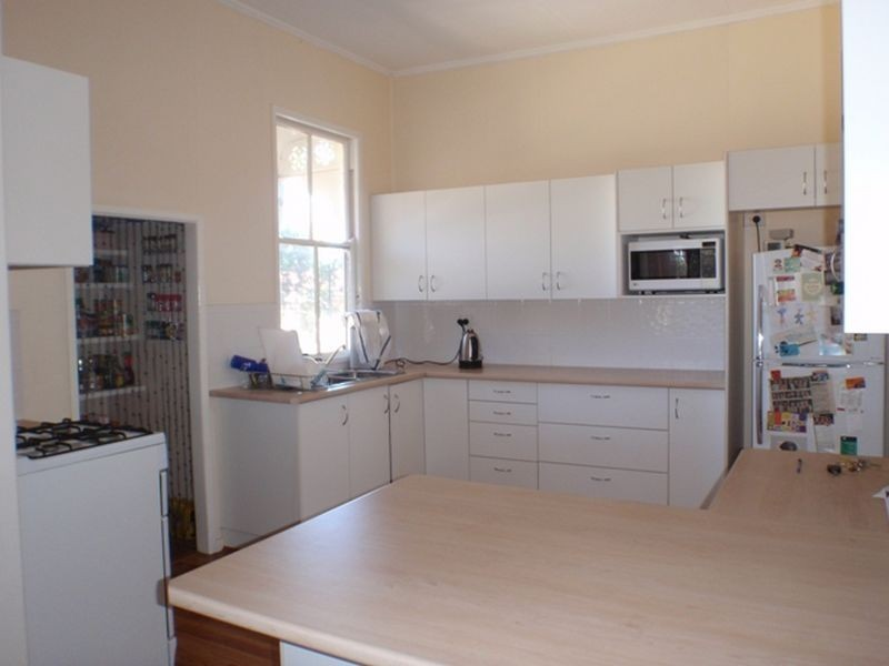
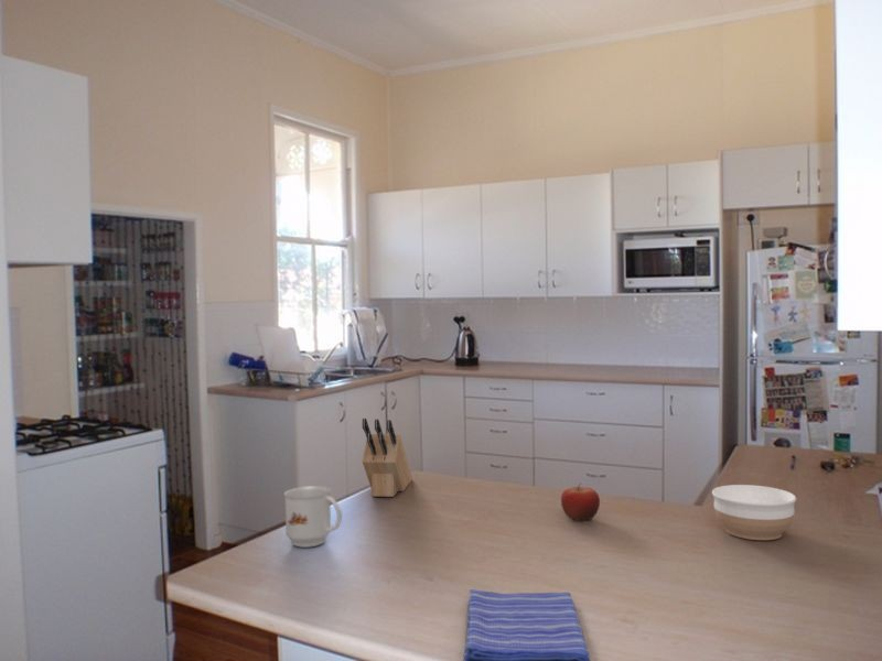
+ mug (313, 517)
+ knife block (386, 452)
+ fruit (580, 500)
+ dish towel (523, 622)
+ bowl (753, 512)
